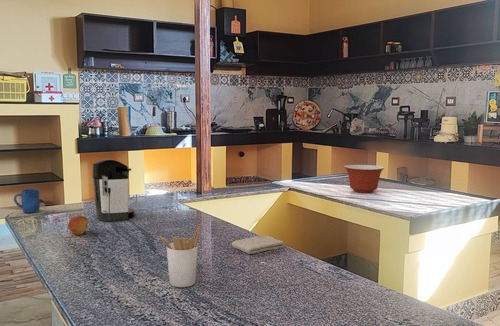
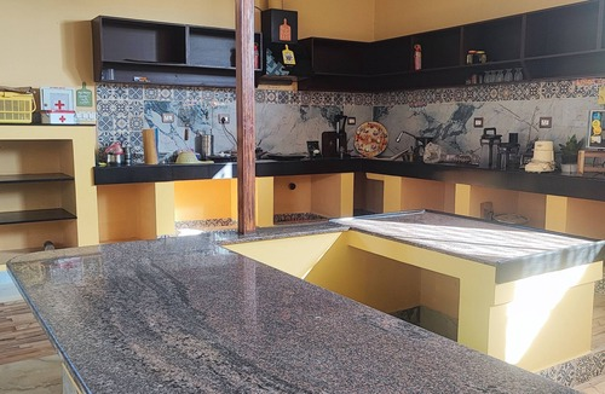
- mixing bowl (363, 179)
- washcloth (258, 244)
- fruit (78, 225)
- mug (26, 201)
- coffee maker (116, 190)
- utensil holder (183, 257)
